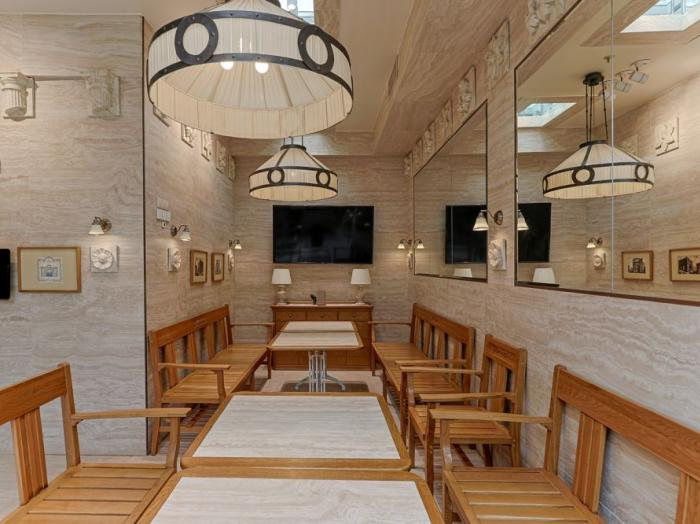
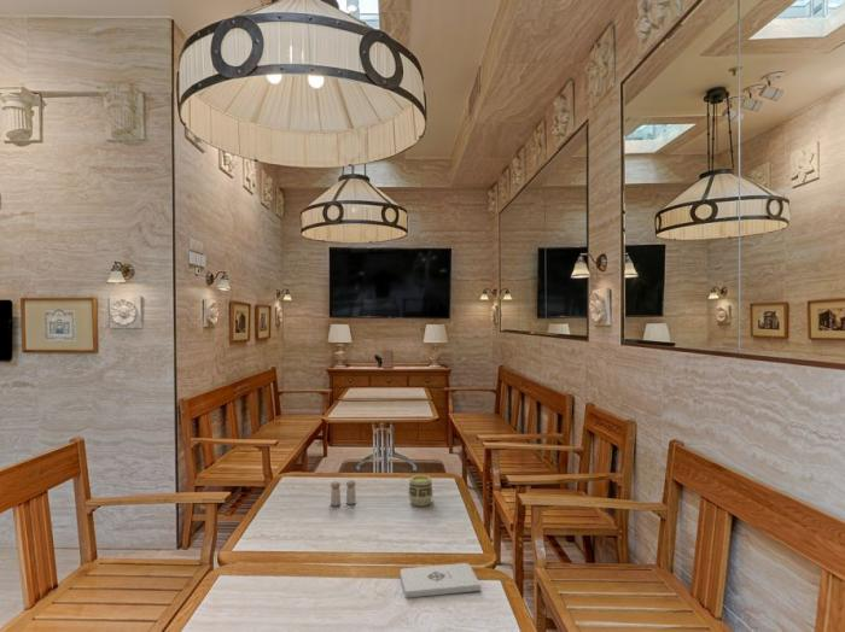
+ salt and pepper shaker (339, 492)
+ notepad (438, 579)
+ cup (420, 490)
